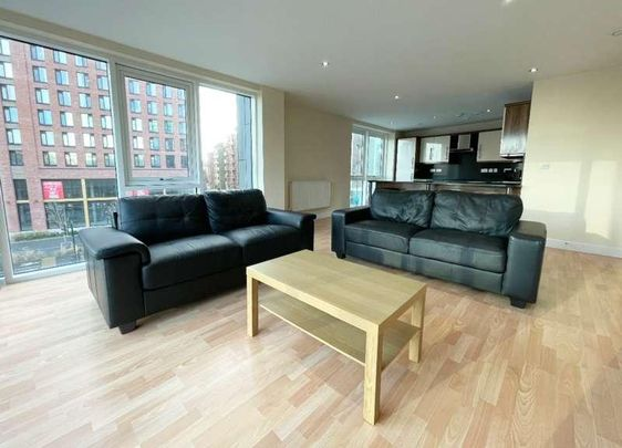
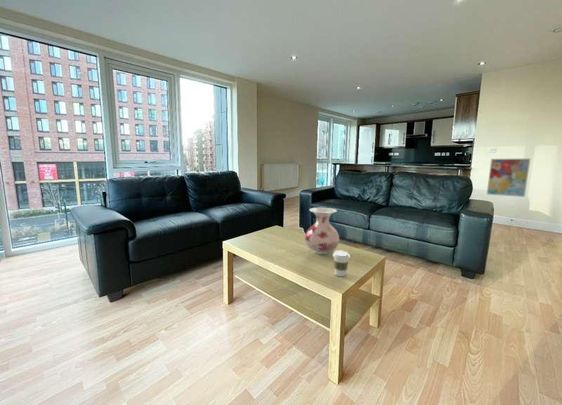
+ wall art (507, 177)
+ vase (322, 231)
+ coffee cup (341, 263)
